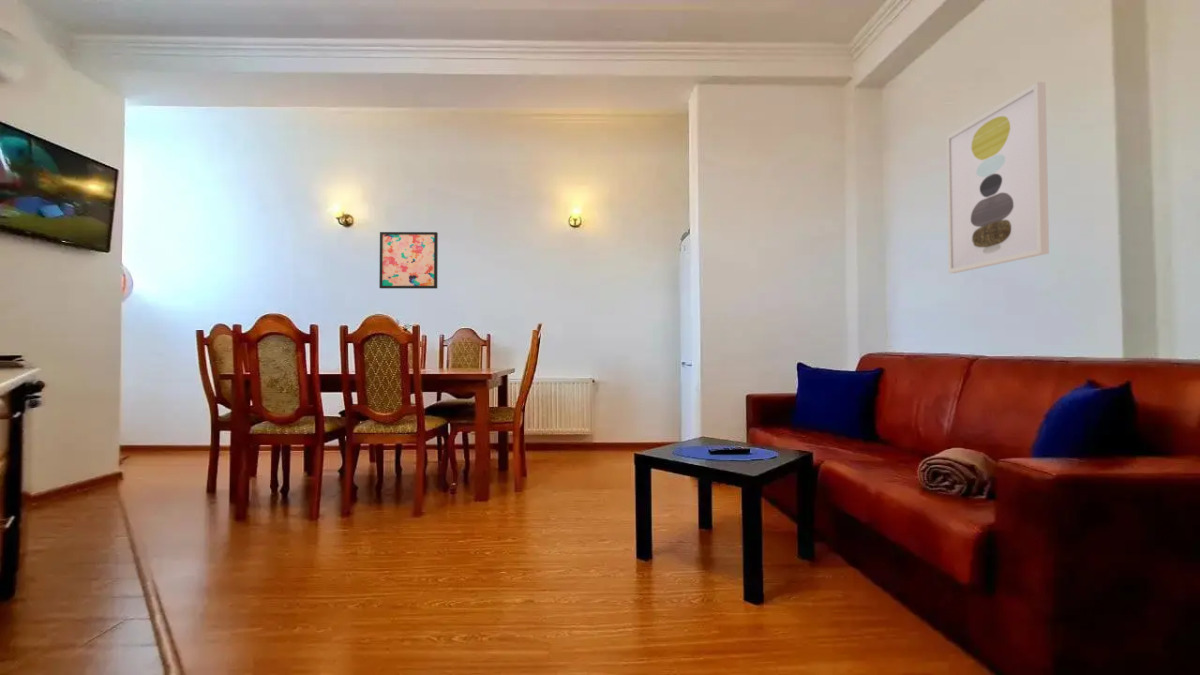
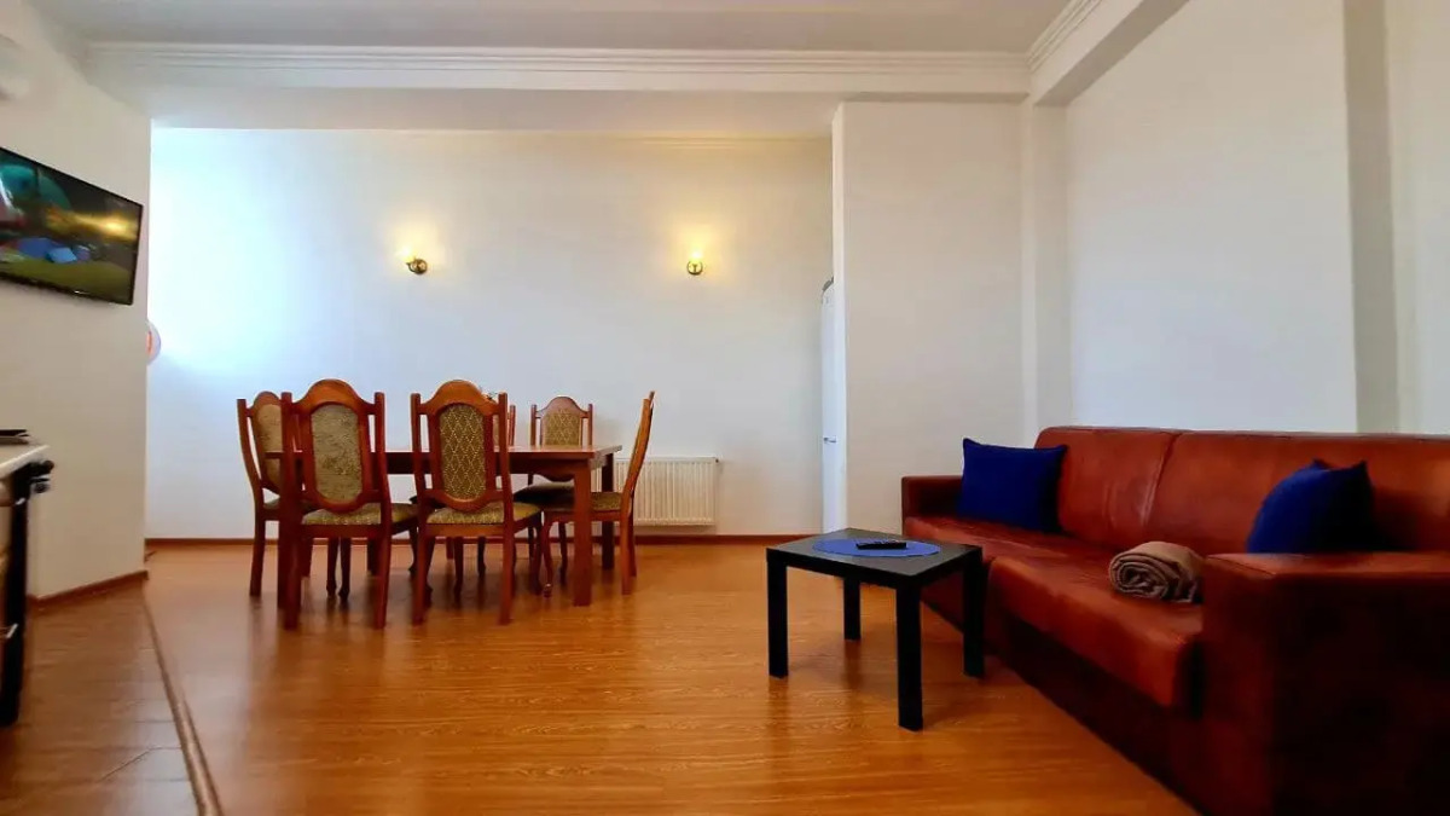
- wall art (989, 188)
- wall art (408, 260)
